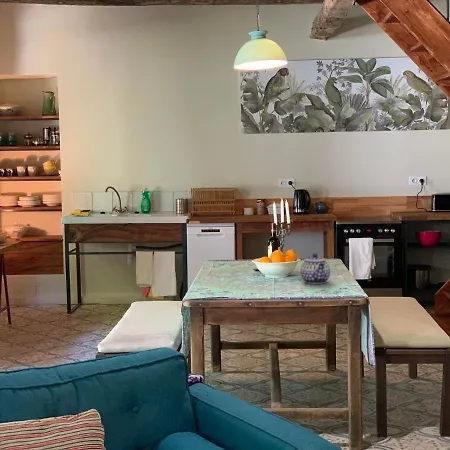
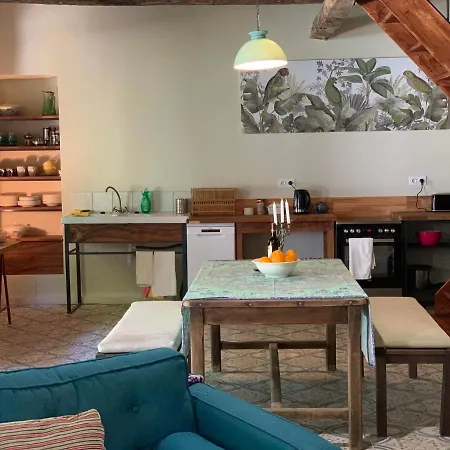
- teapot (315, 267)
